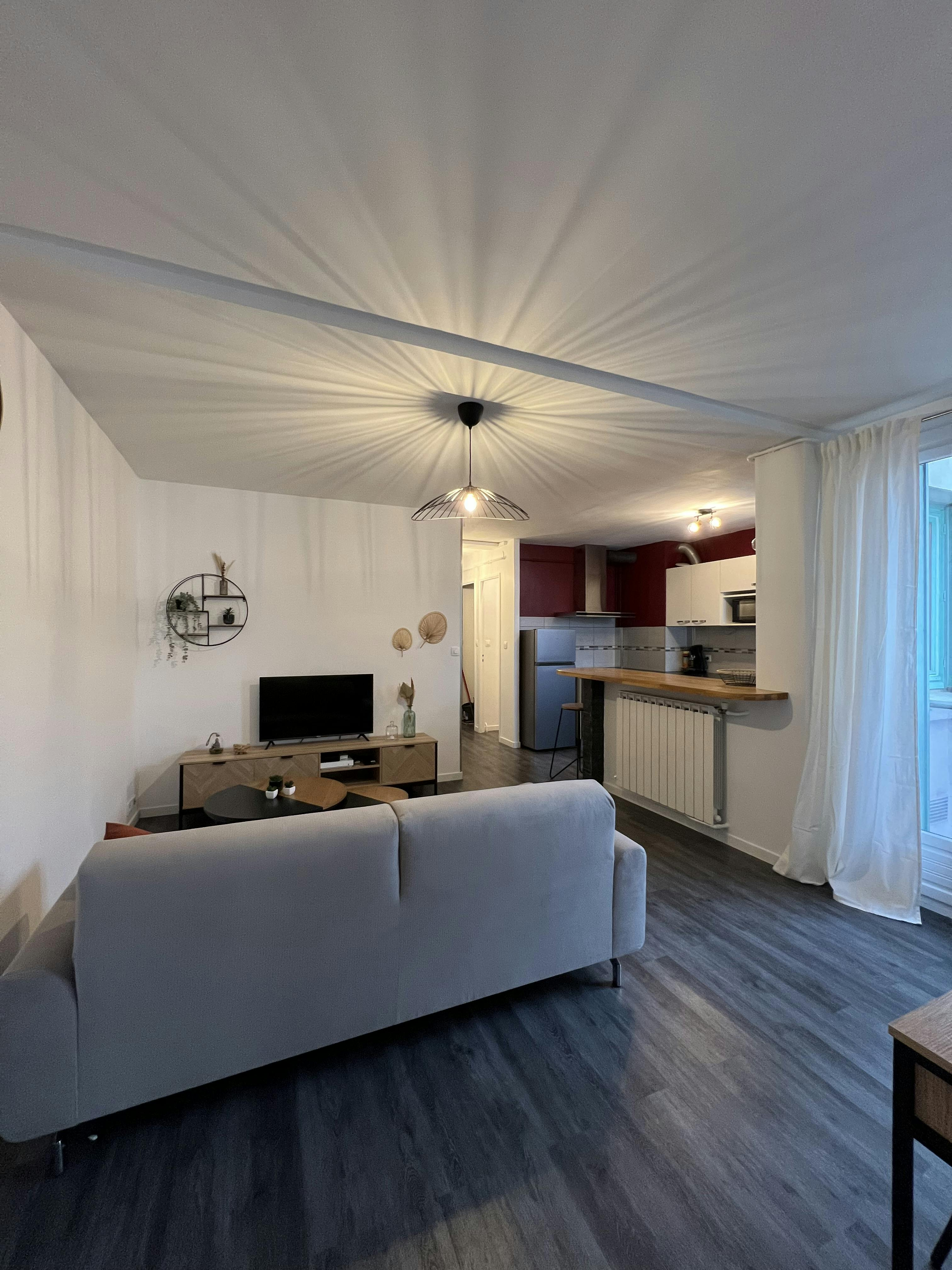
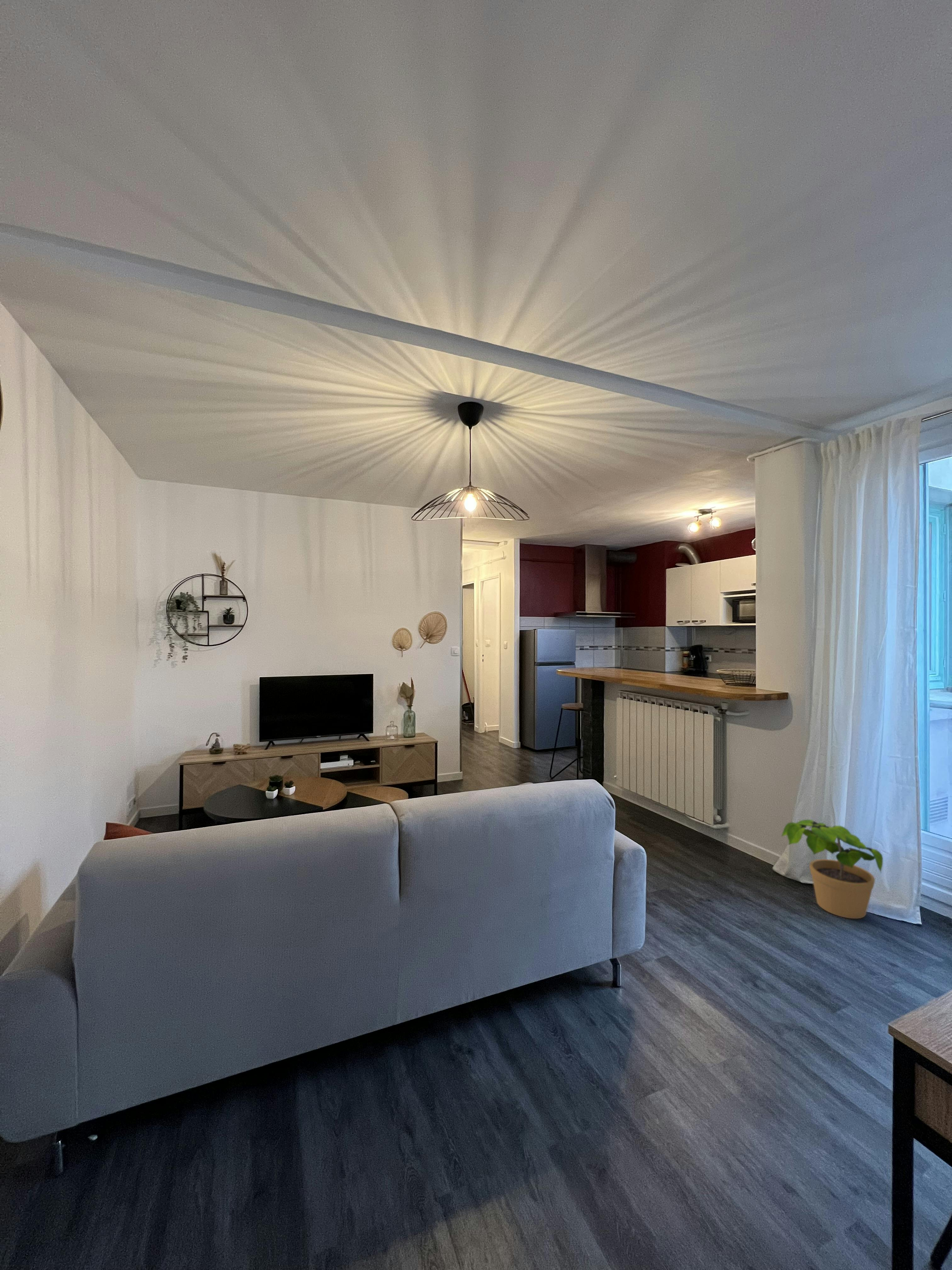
+ potted plant (819, 863)
